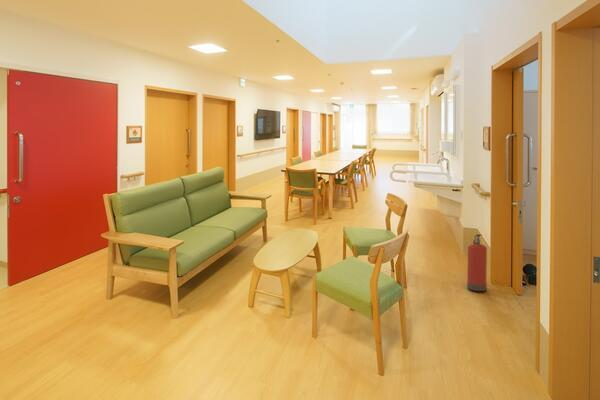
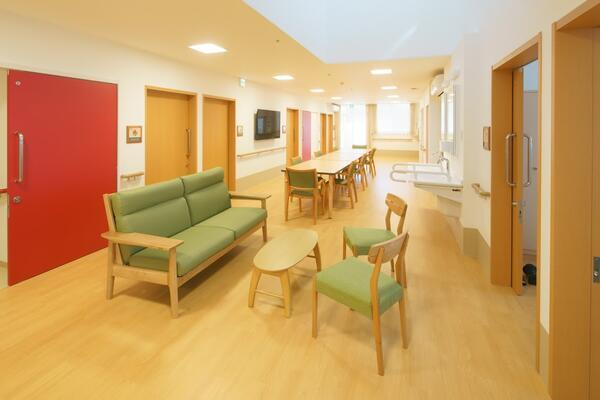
- fire extinguisher (476, 260)
